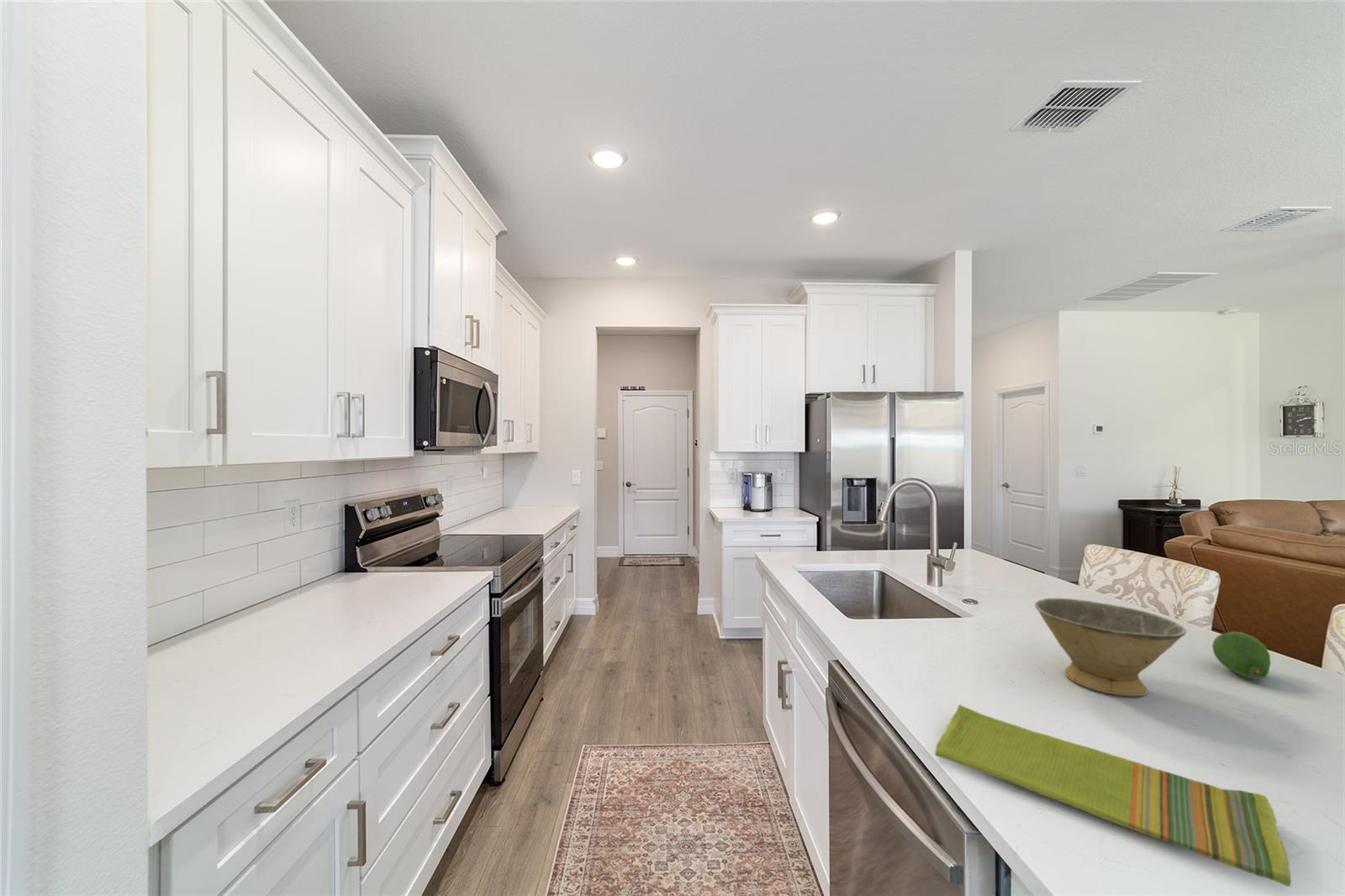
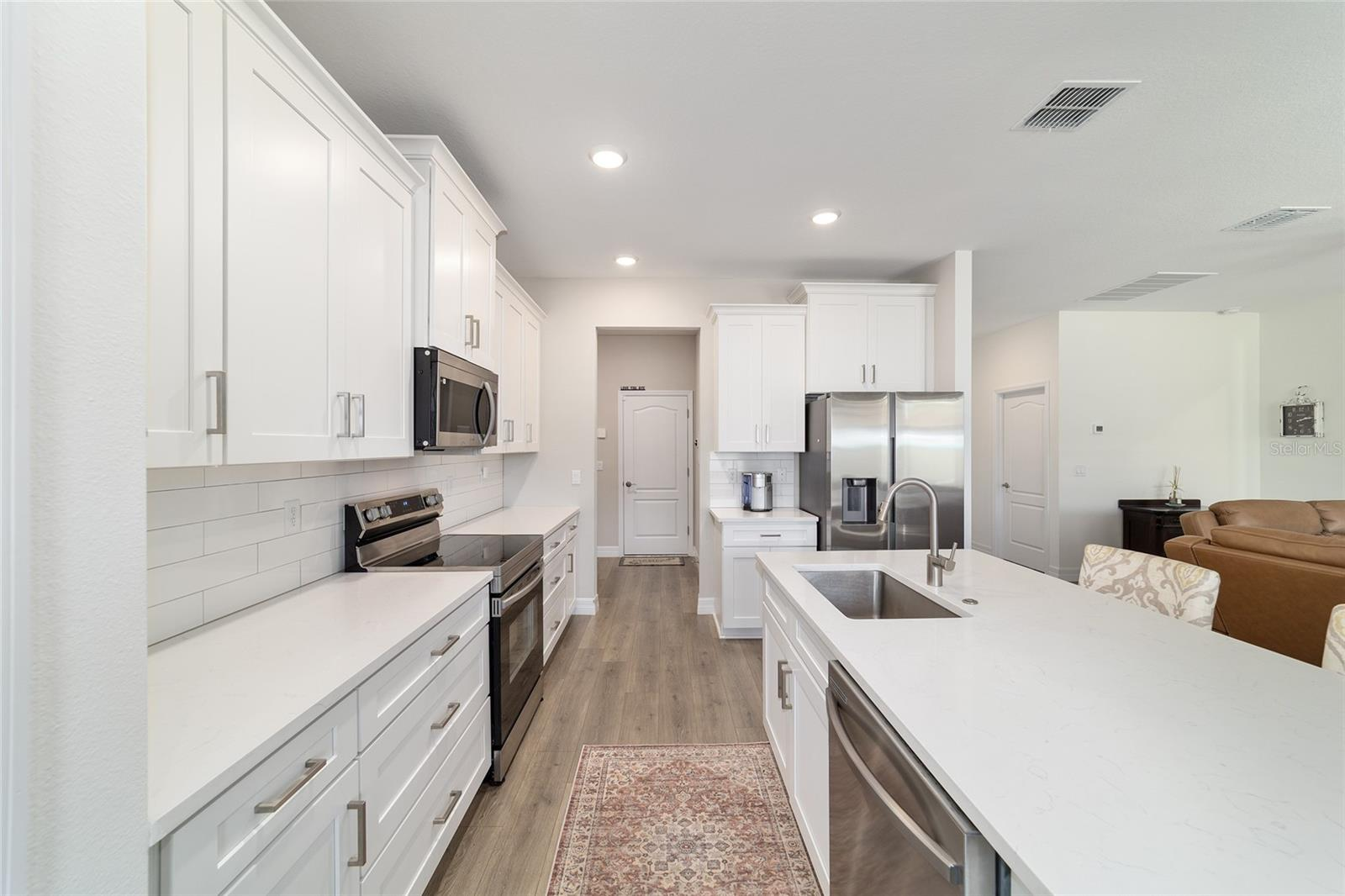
- dish towel (1086, 774)
- bowl (1105, 647)
- fruit (1242, 653)
